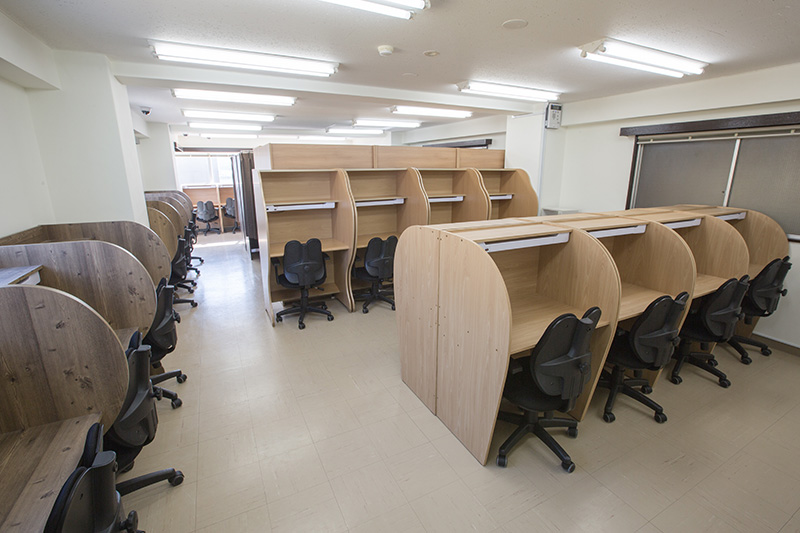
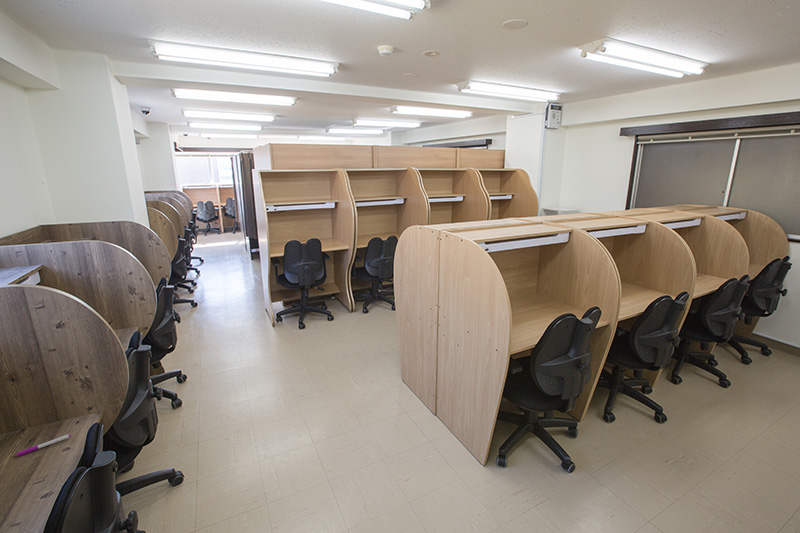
+ pen (44, 444)
